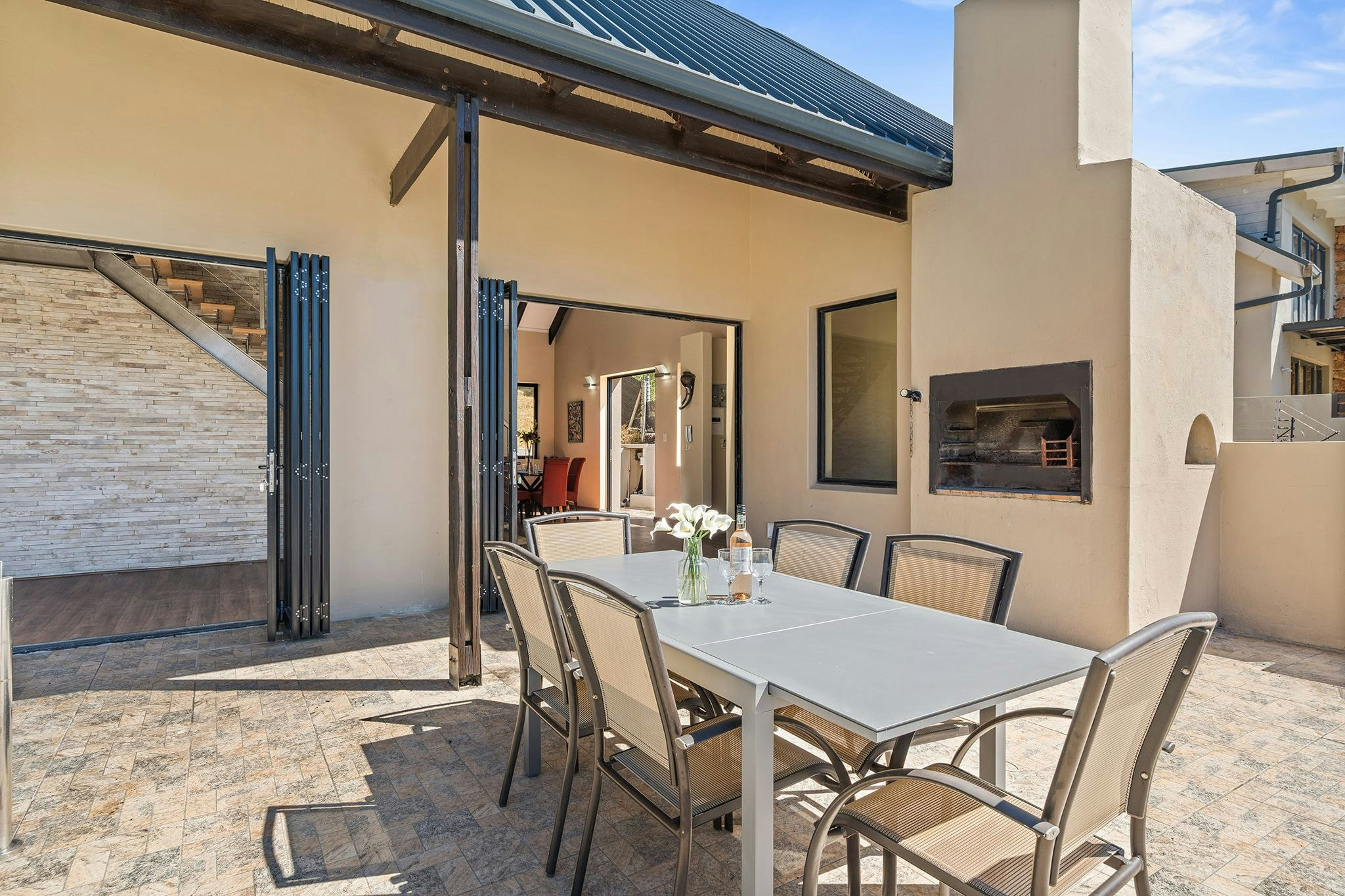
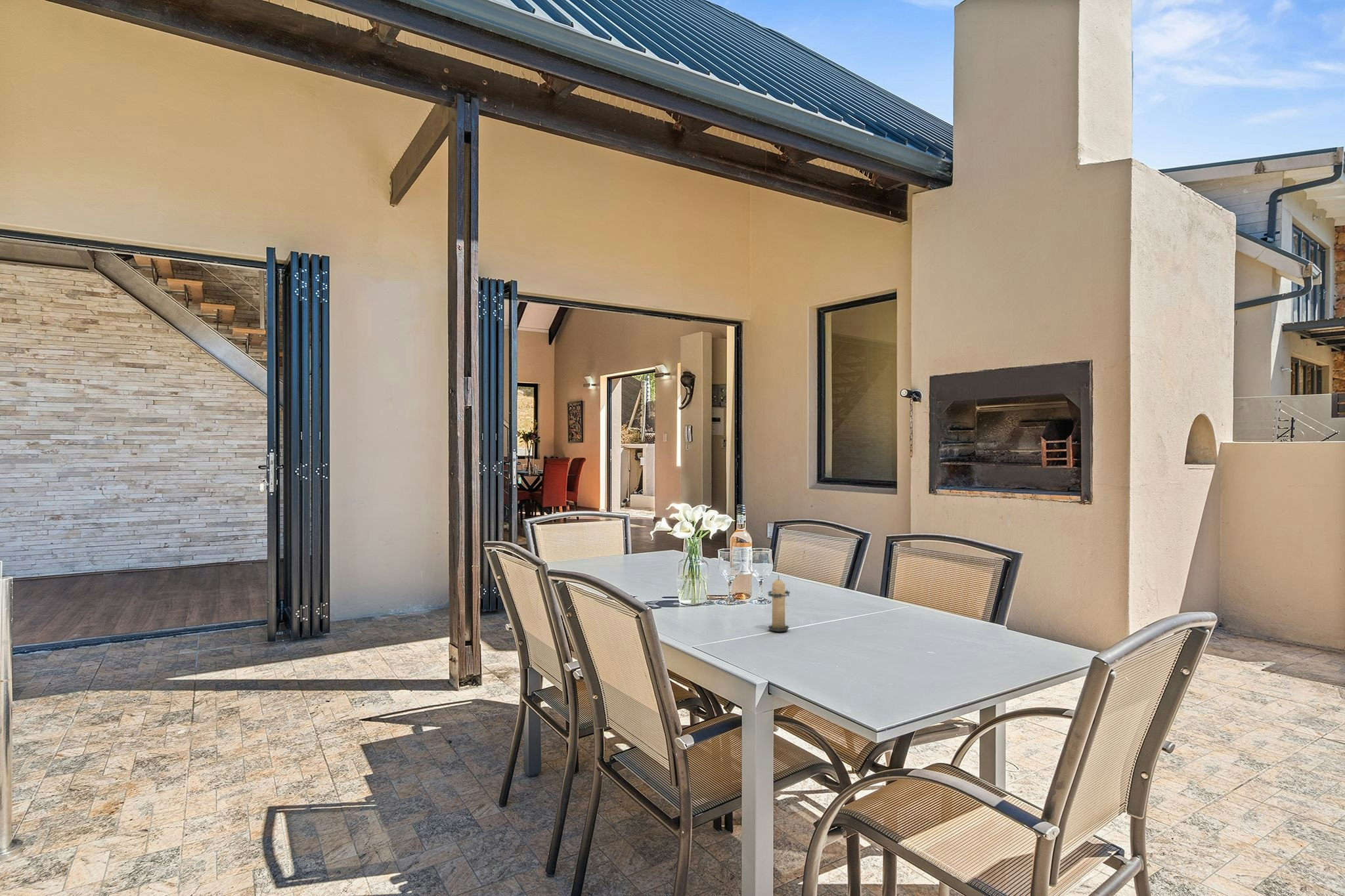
+ candle (778, 603)
